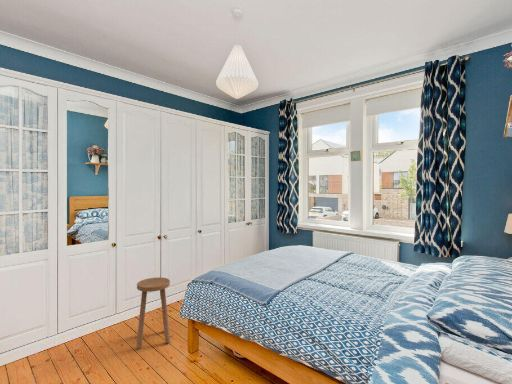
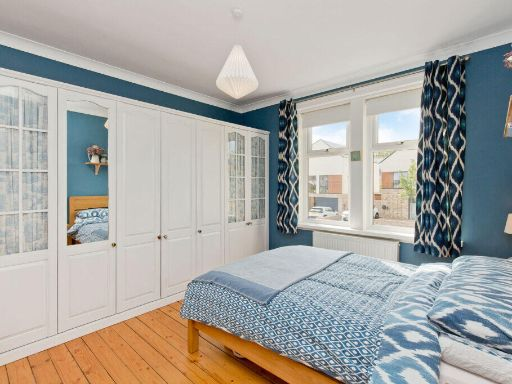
- stool (145, 307)
